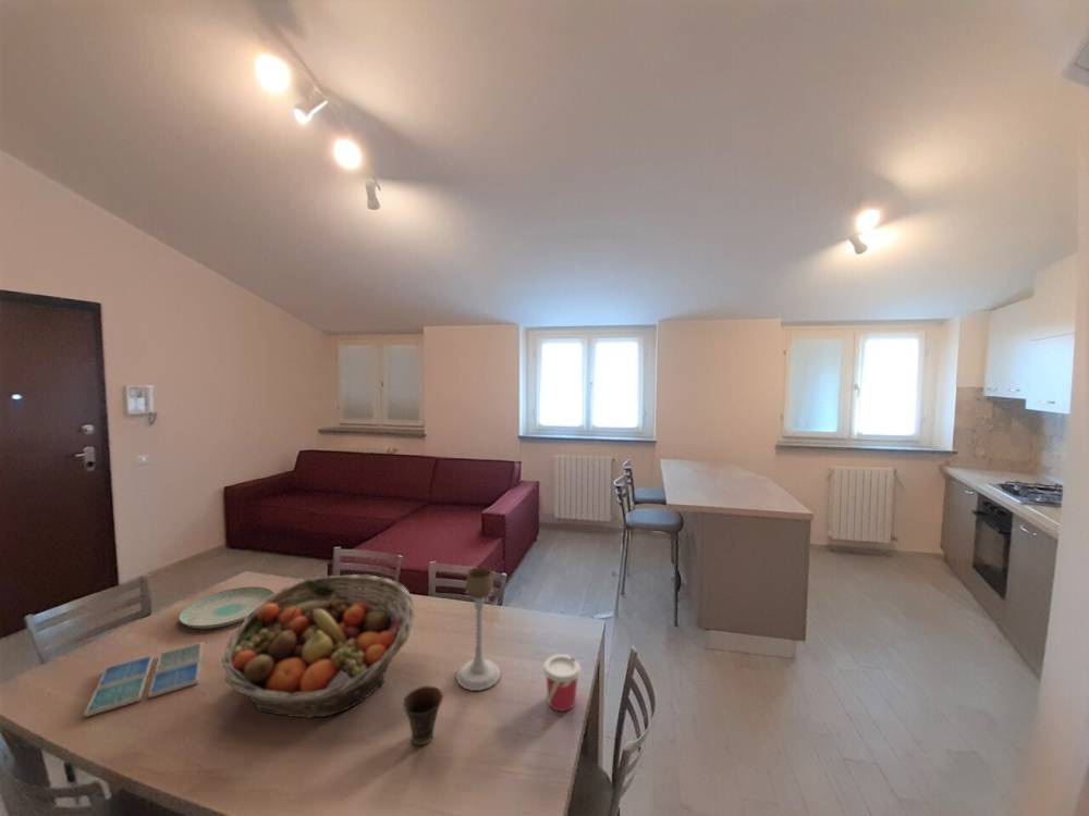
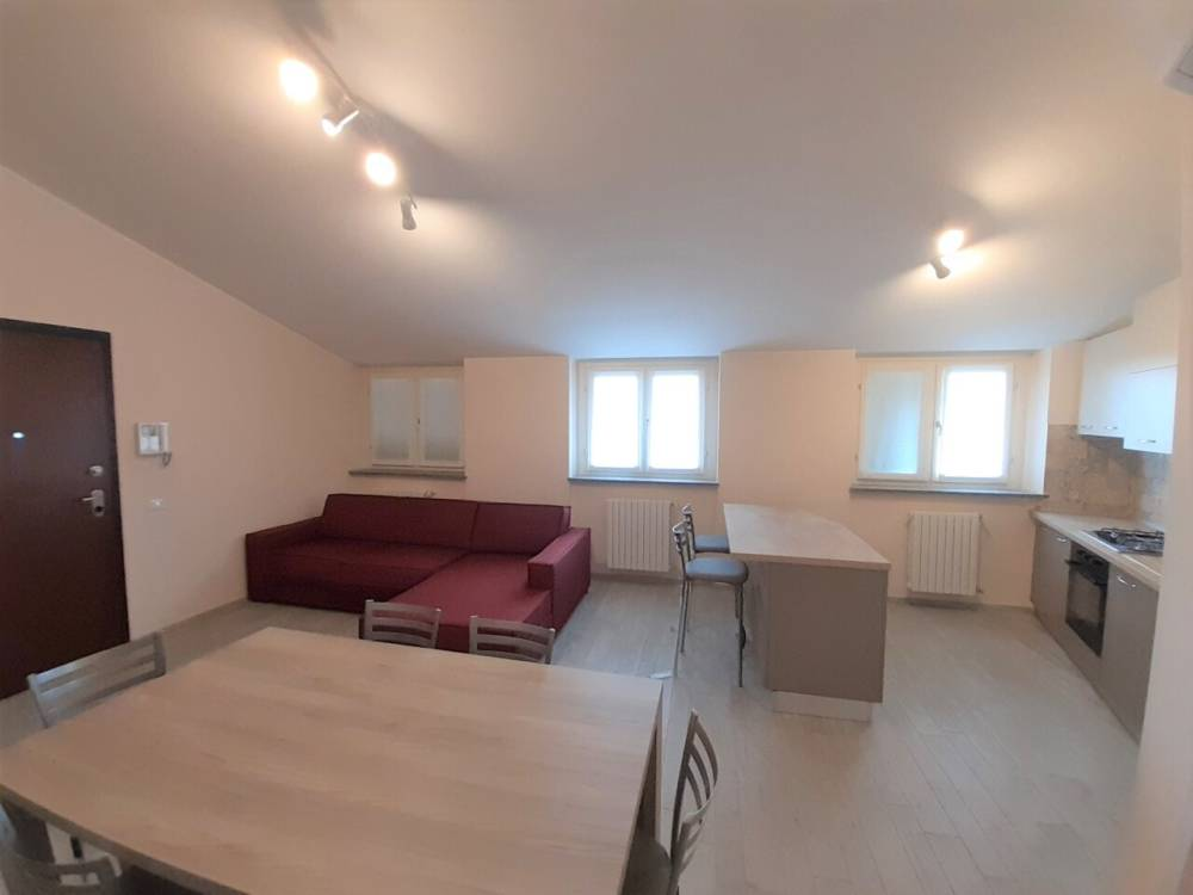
- drink coaster (148, 673)
- cup (423, 718)
- plate (229, 607)
- candle holder (478, 623)
- fruit basket (325, 640)
- cup (561, 682)
